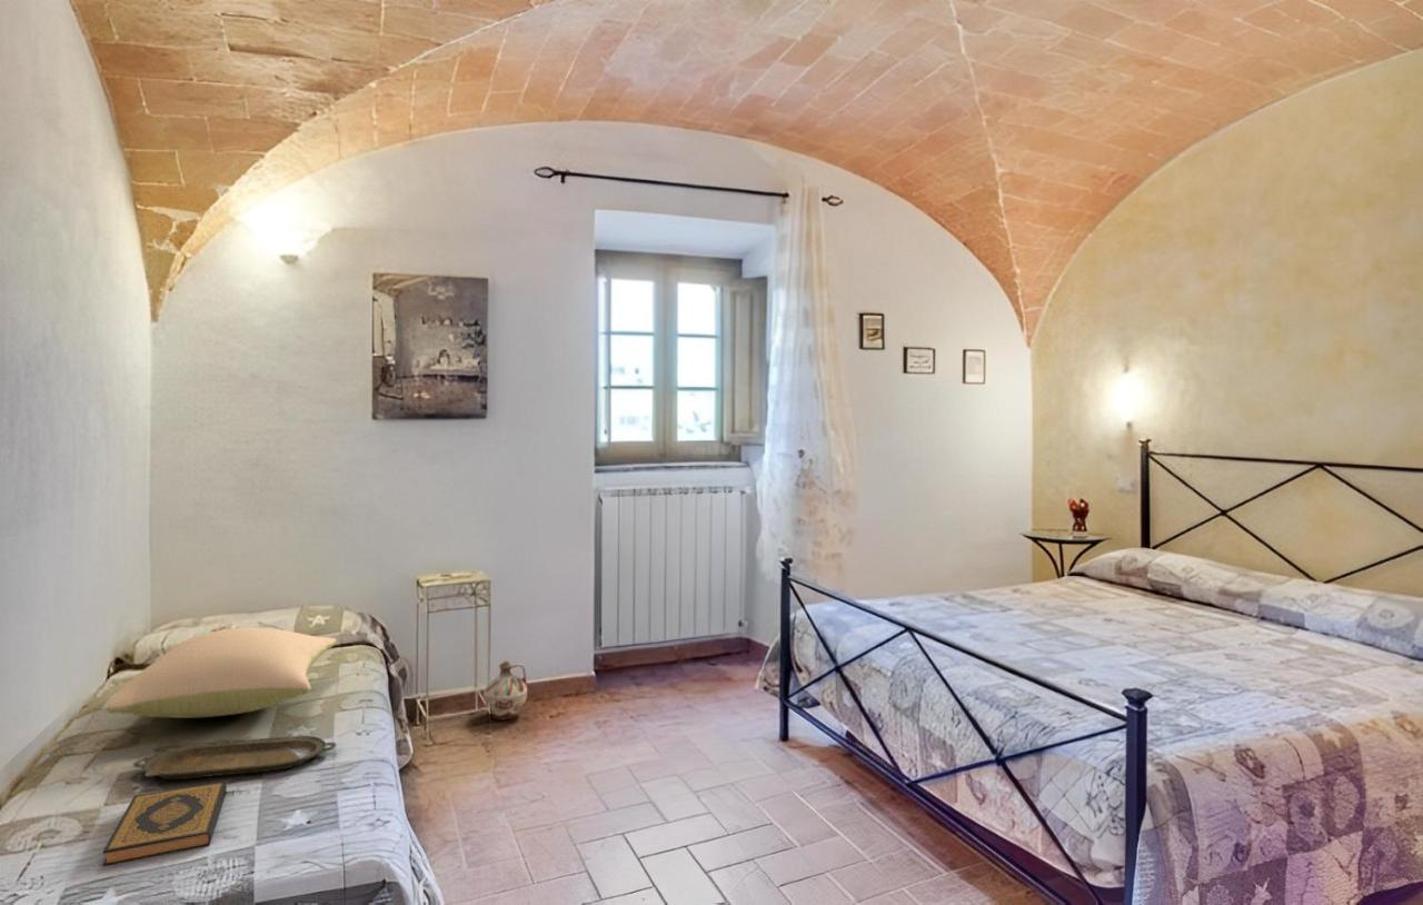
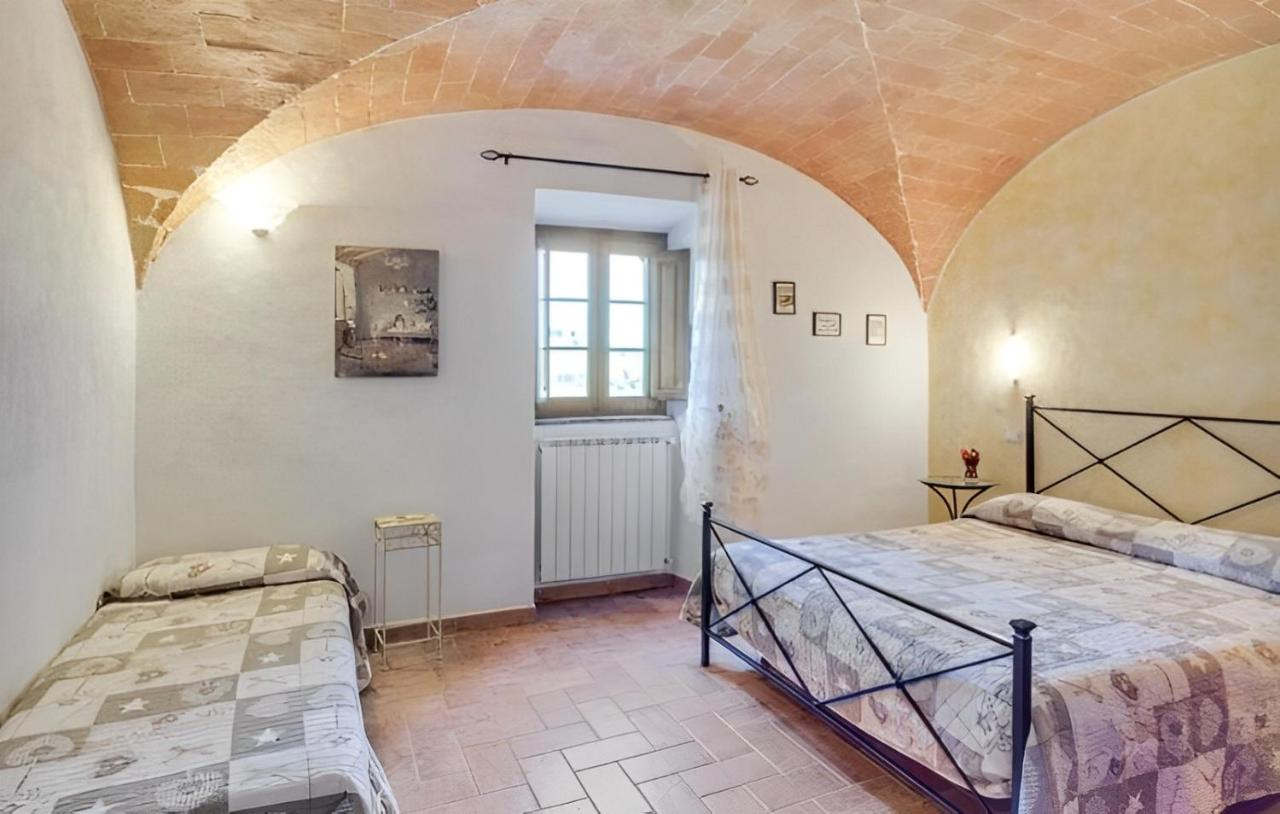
- pillow (237, 668)
- hardback book (170, 819)
- serving tray (238, 758)
- ceramic jug (505, 688)
